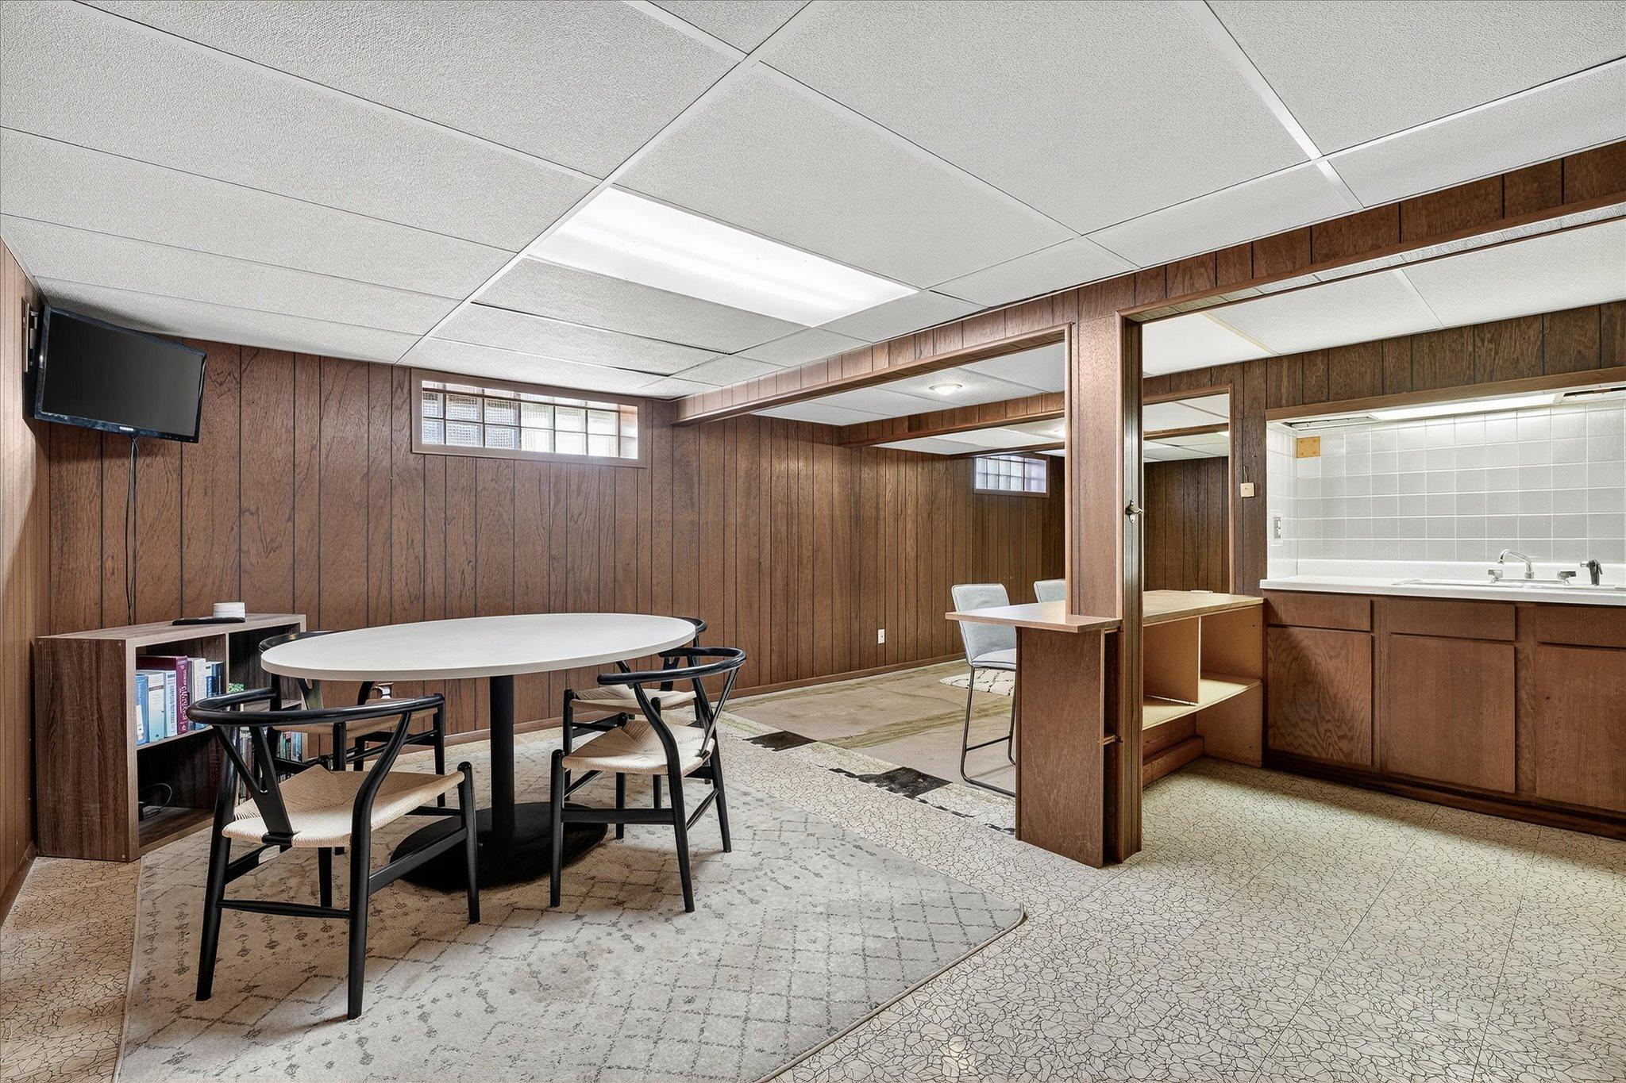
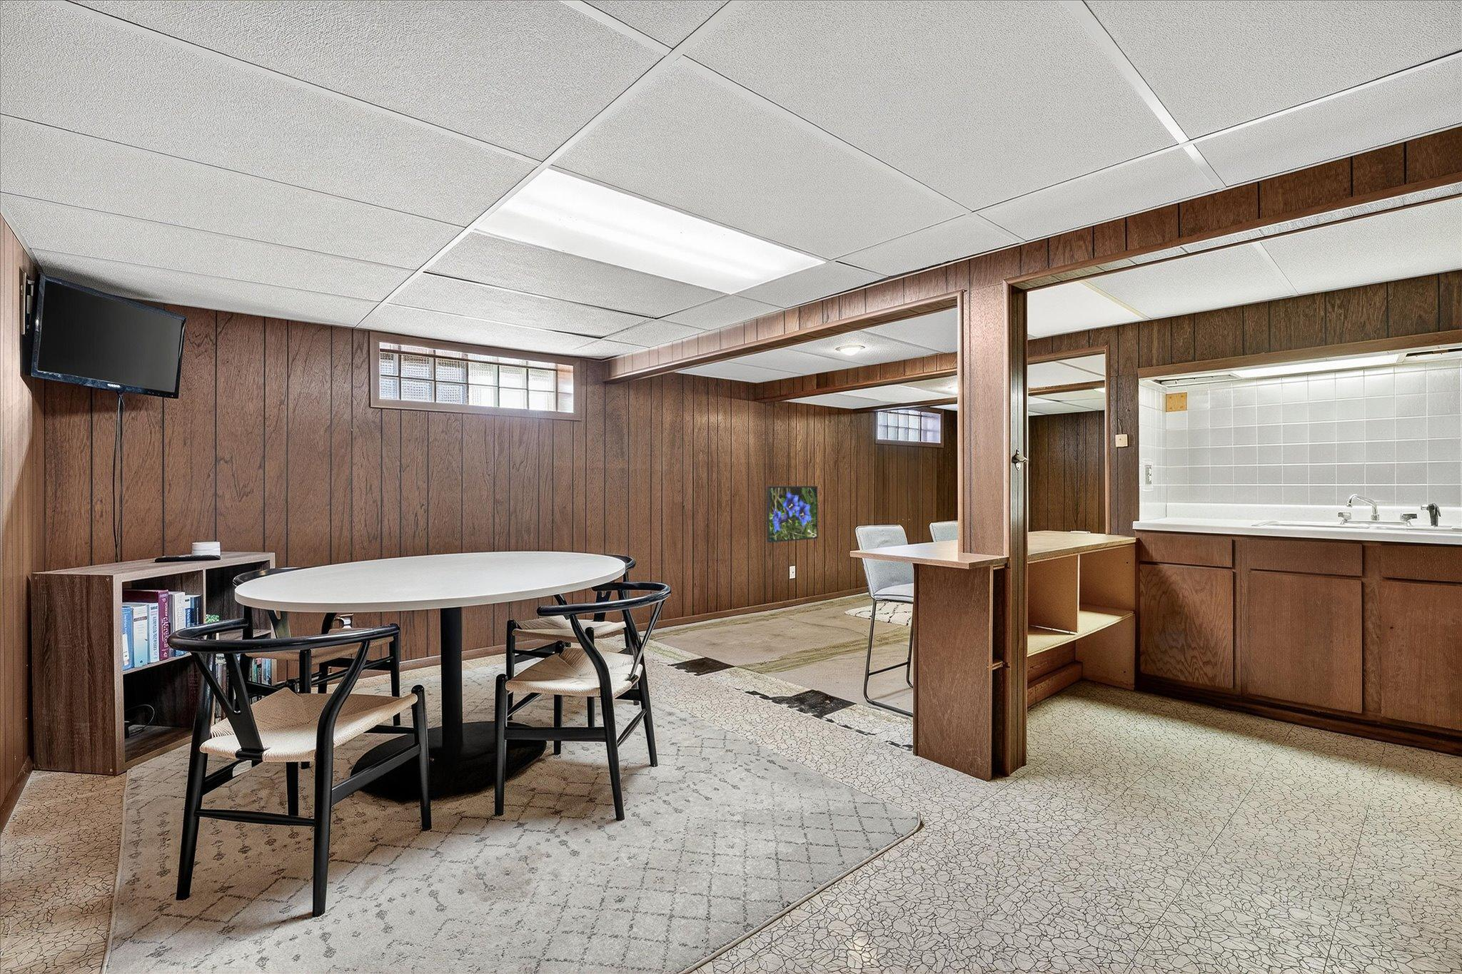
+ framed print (794, 513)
